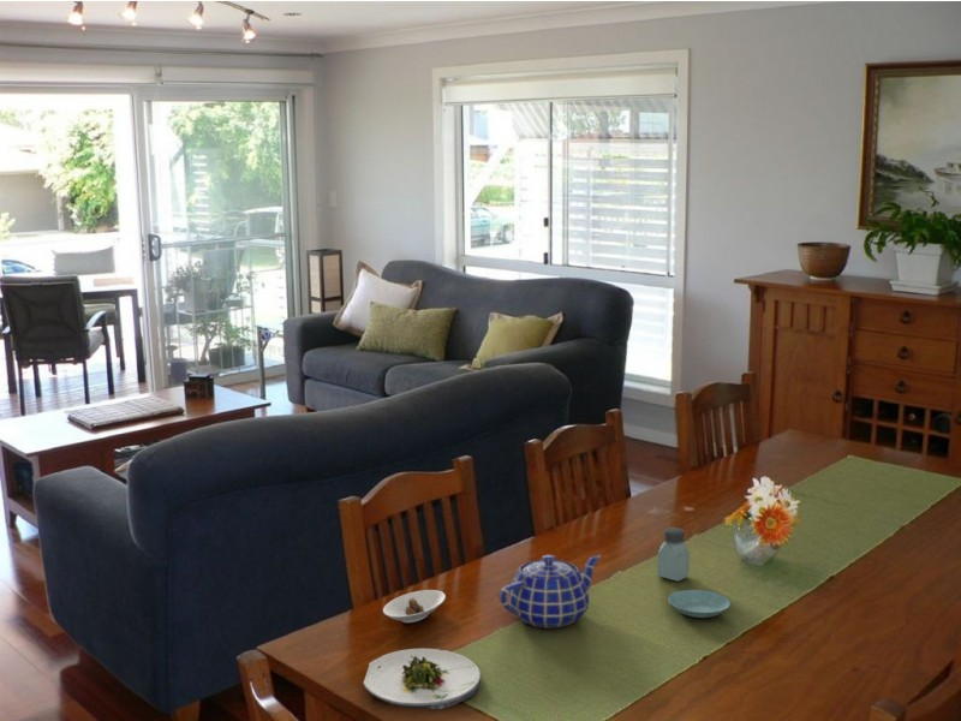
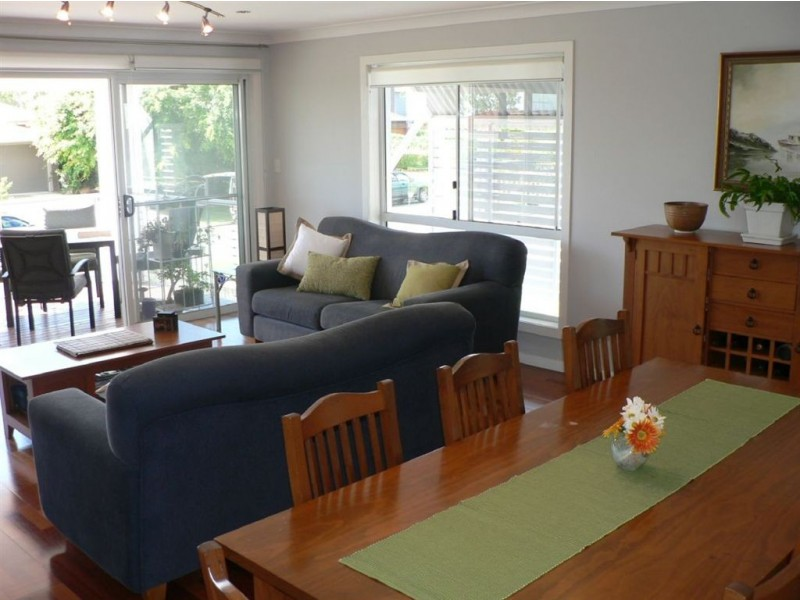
- saltshaker (673, 553)
- teapot (551, 585)
- saucer (698, 606)
- salad plate (423, 669)
- saucer (414, 608)
